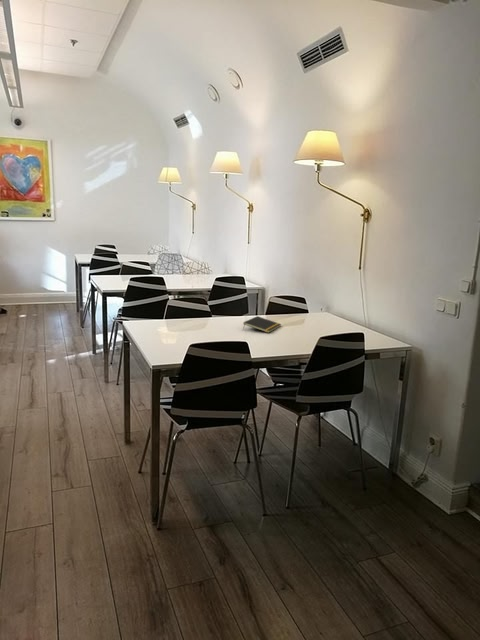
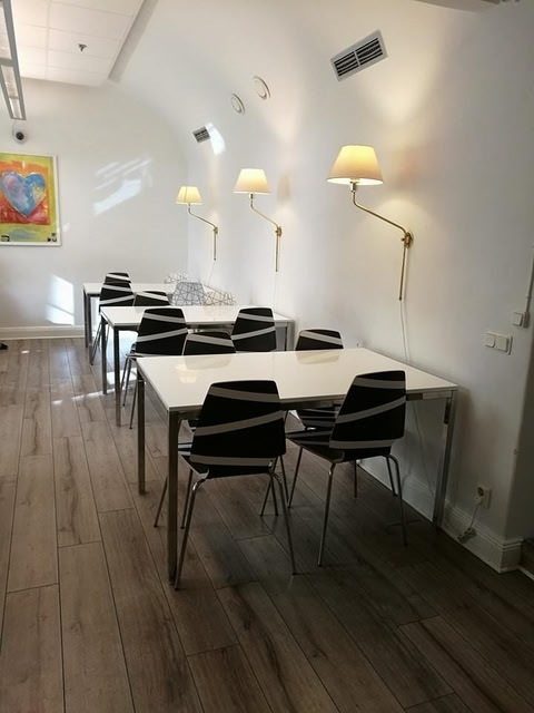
- notepad (262, 324)
